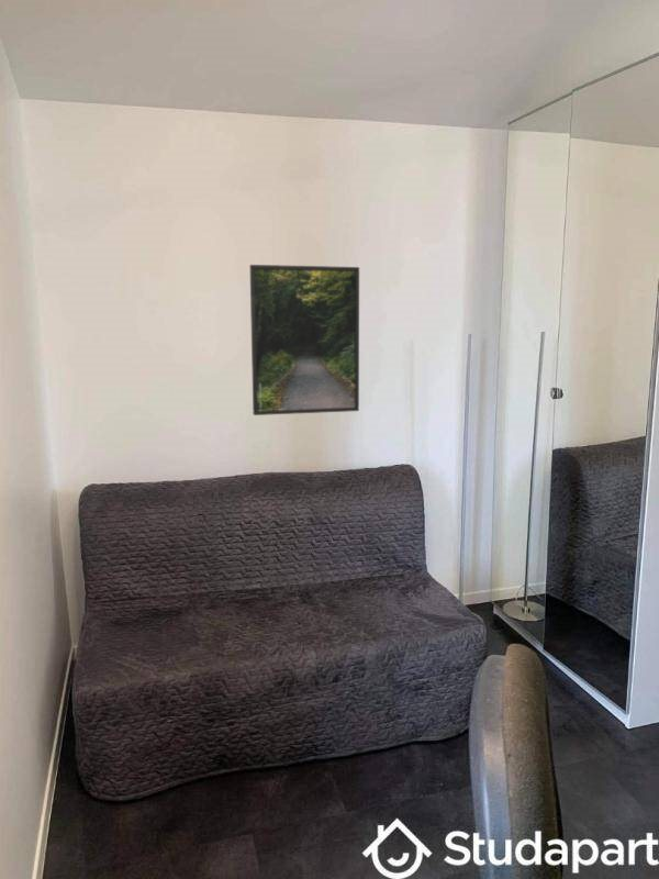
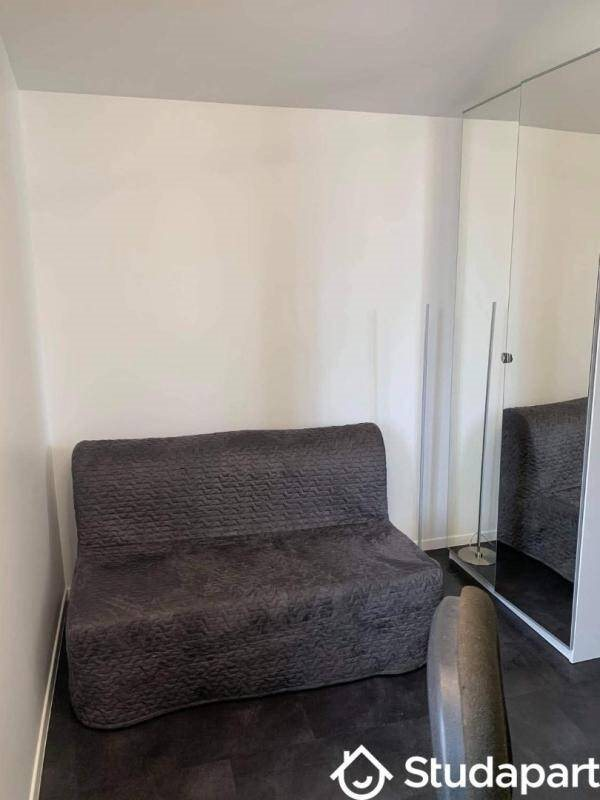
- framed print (305, 341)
